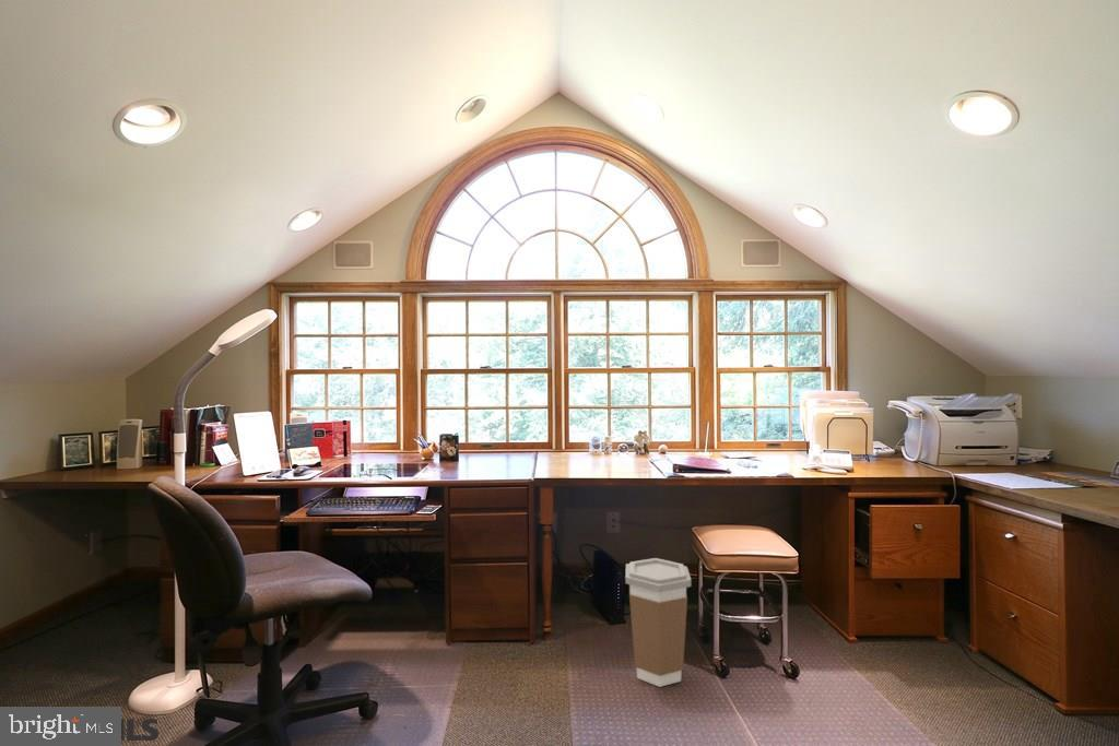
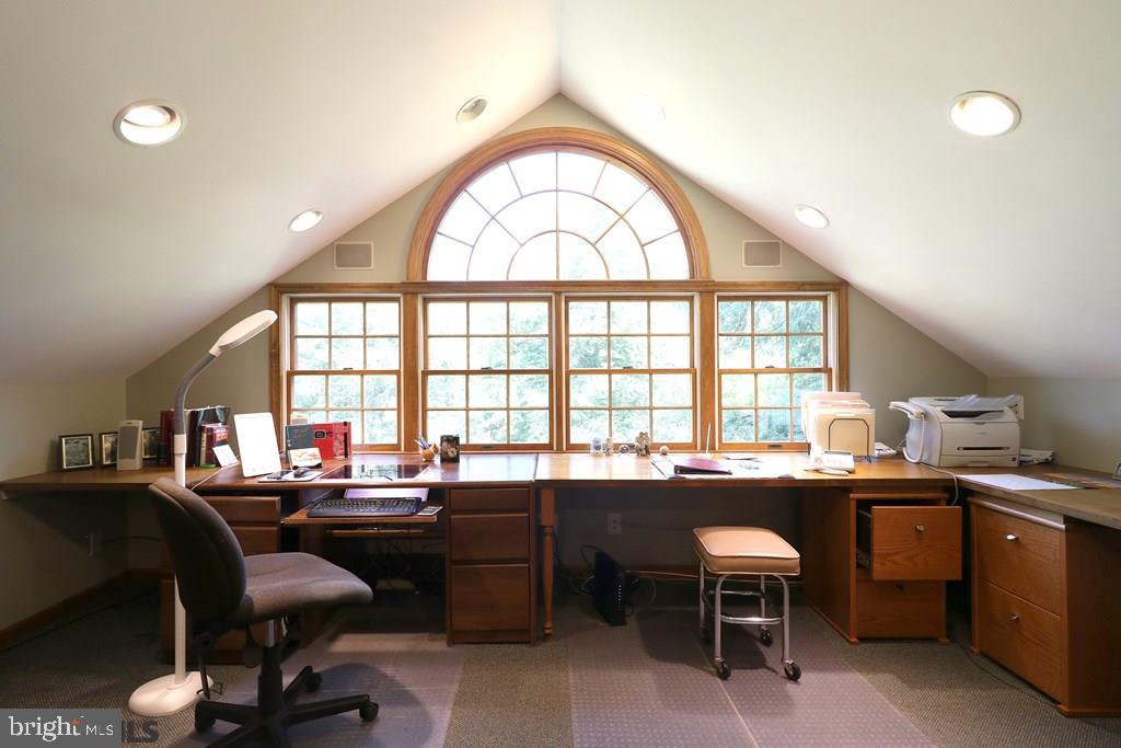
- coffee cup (657, 620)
